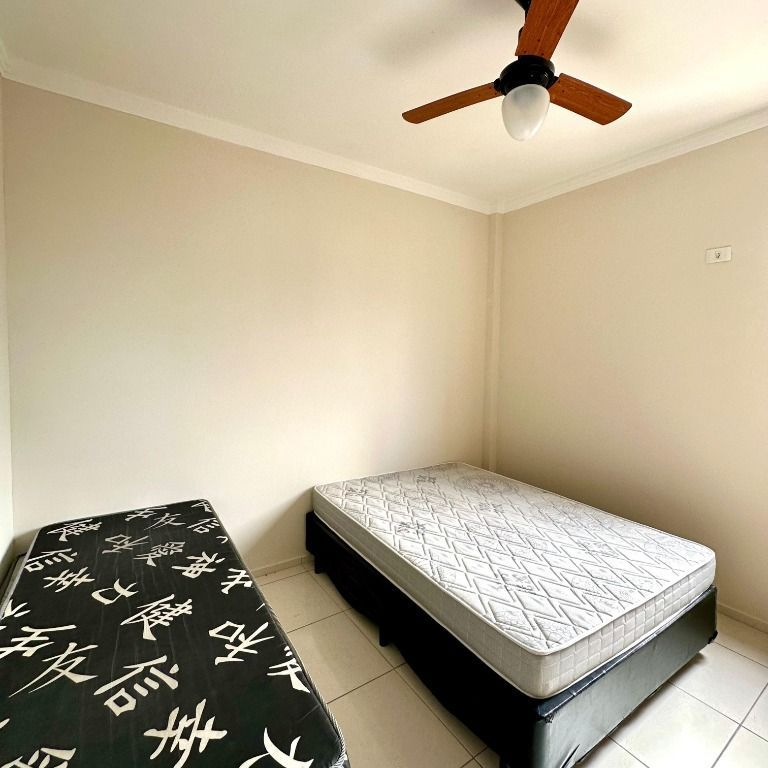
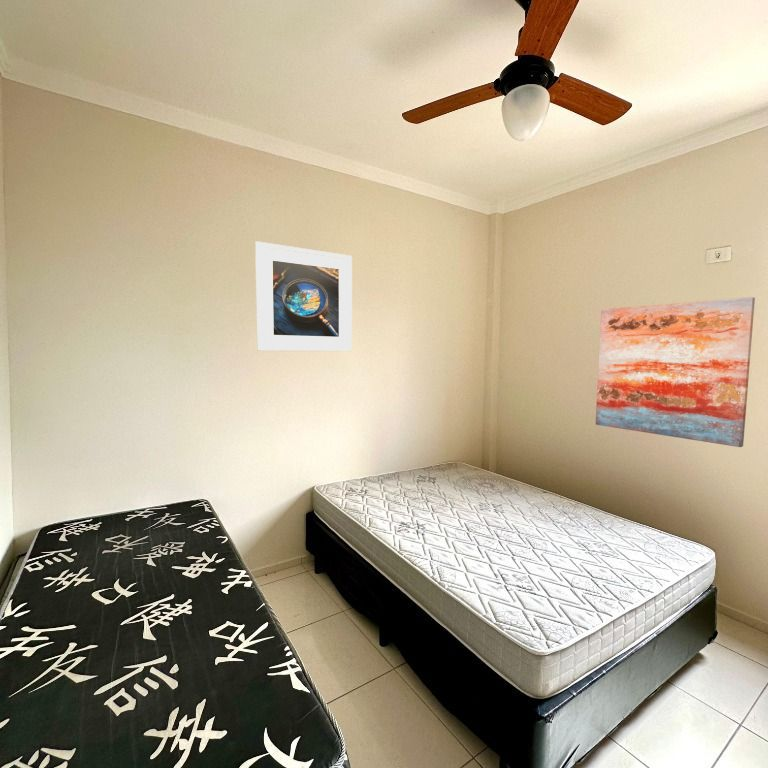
+ wall art (663, 370)
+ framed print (307, 300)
